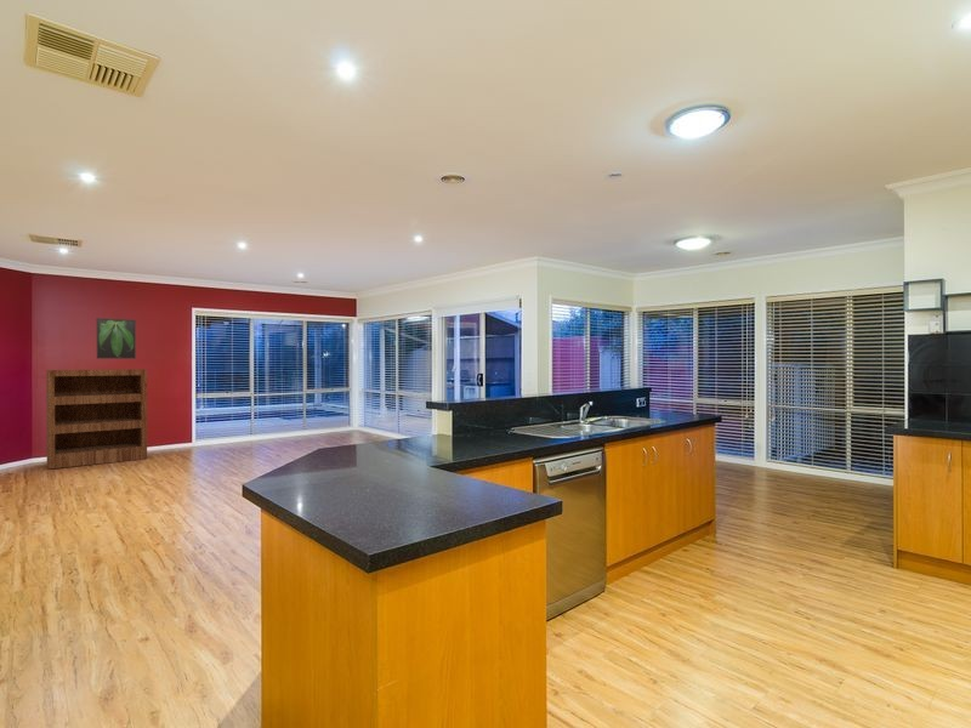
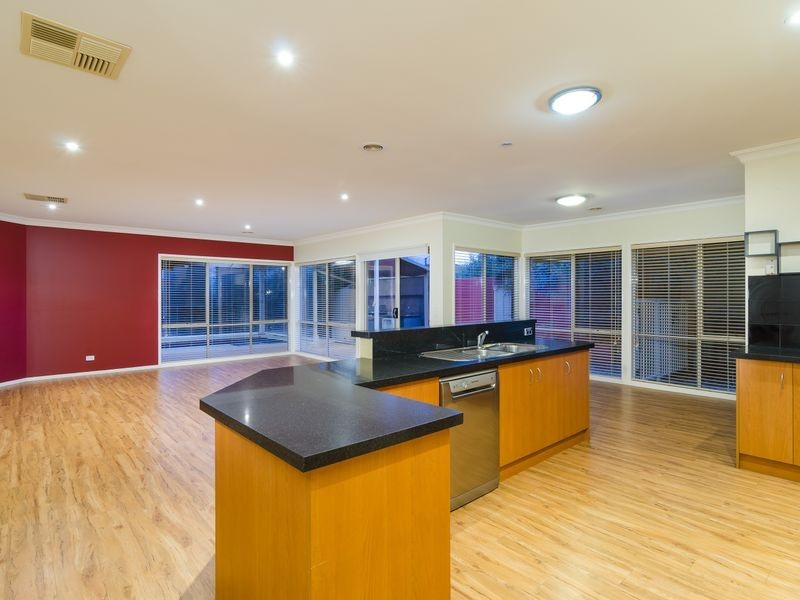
- bookshelf (97, 415)
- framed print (115, 339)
